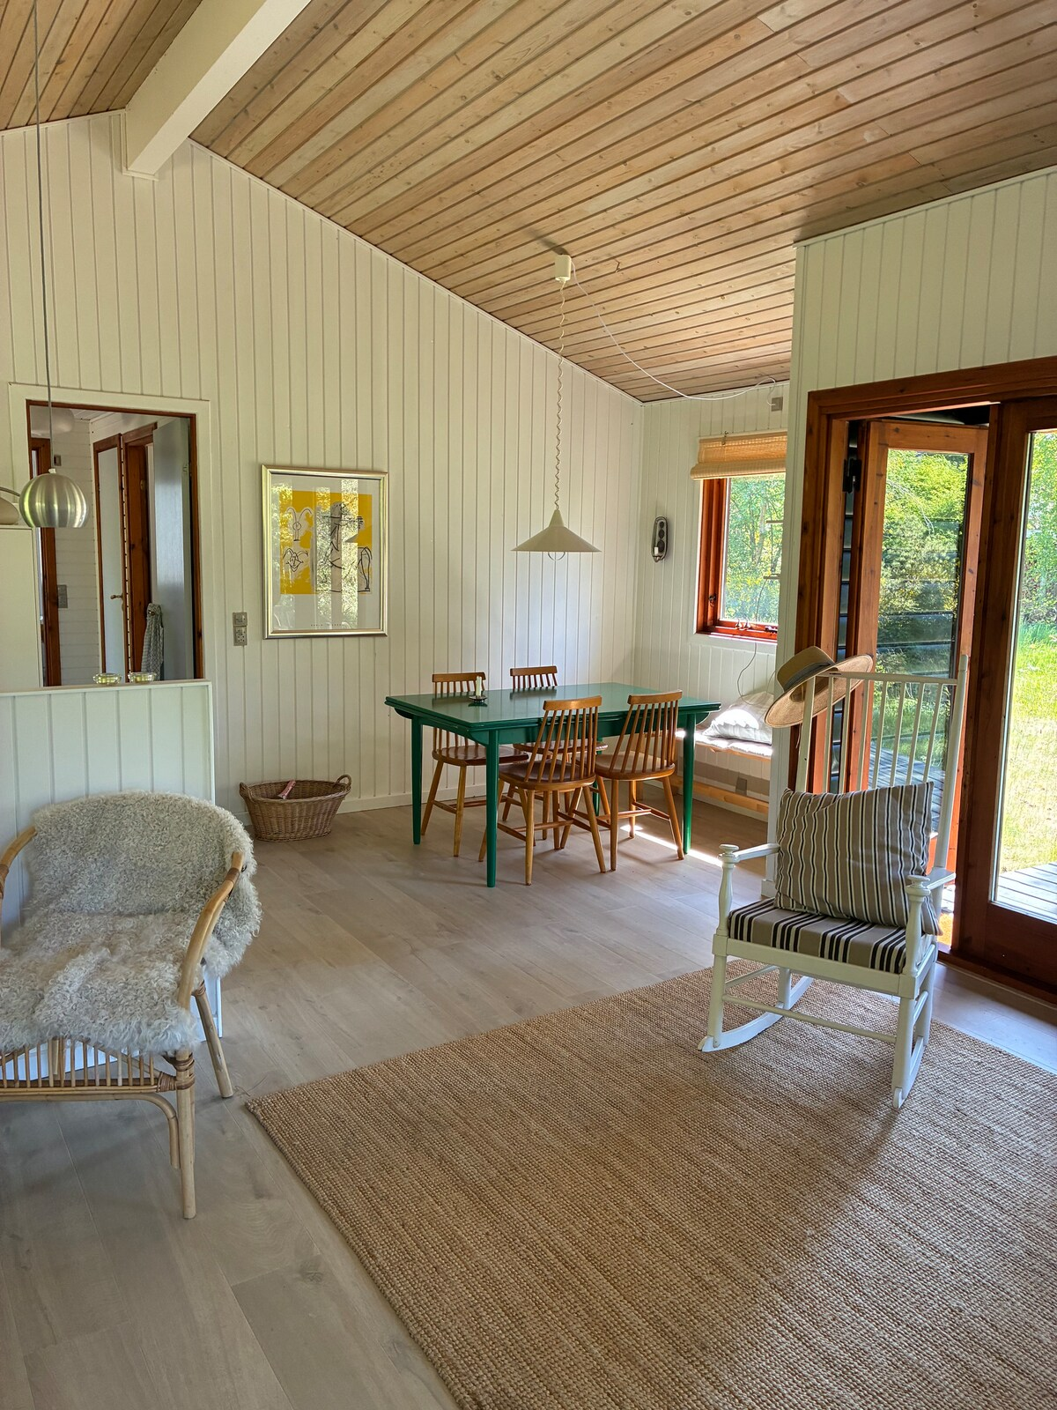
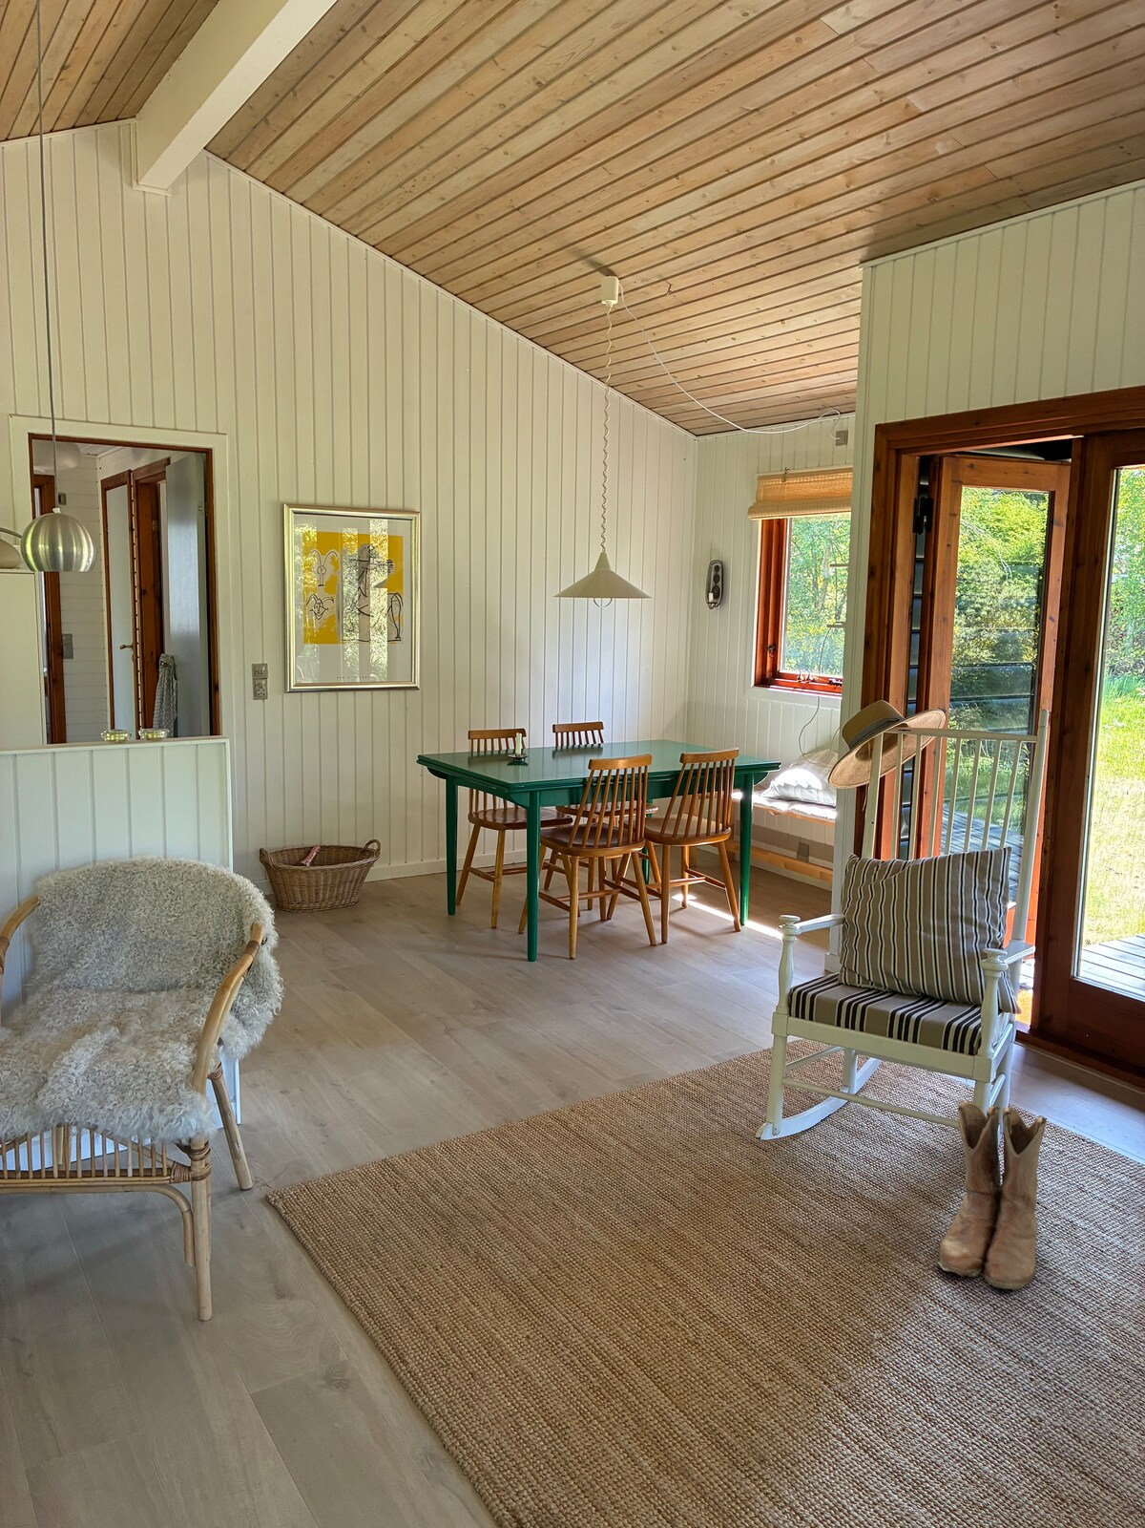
+ boots (995, 1186)
